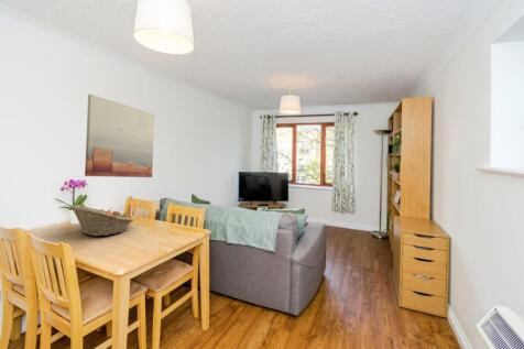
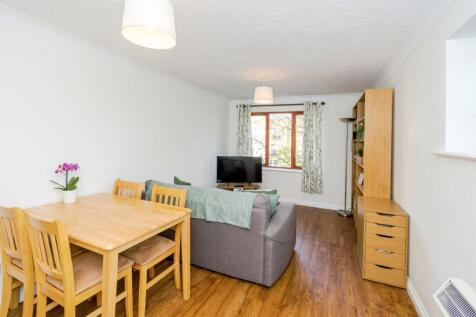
- fruit basket (102, 218)
- wall art (123, 141)
